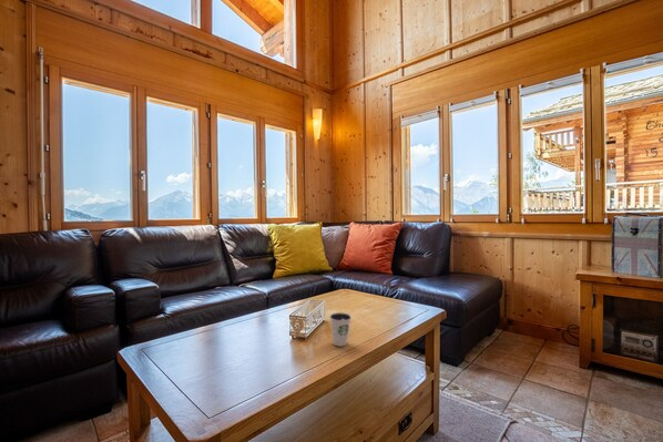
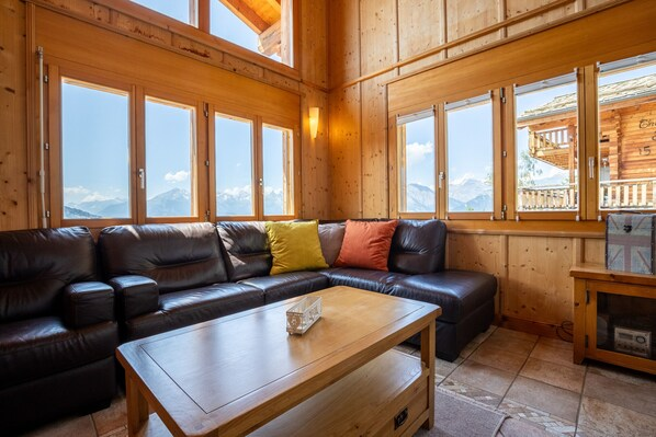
- dixie cup (340, 329)
